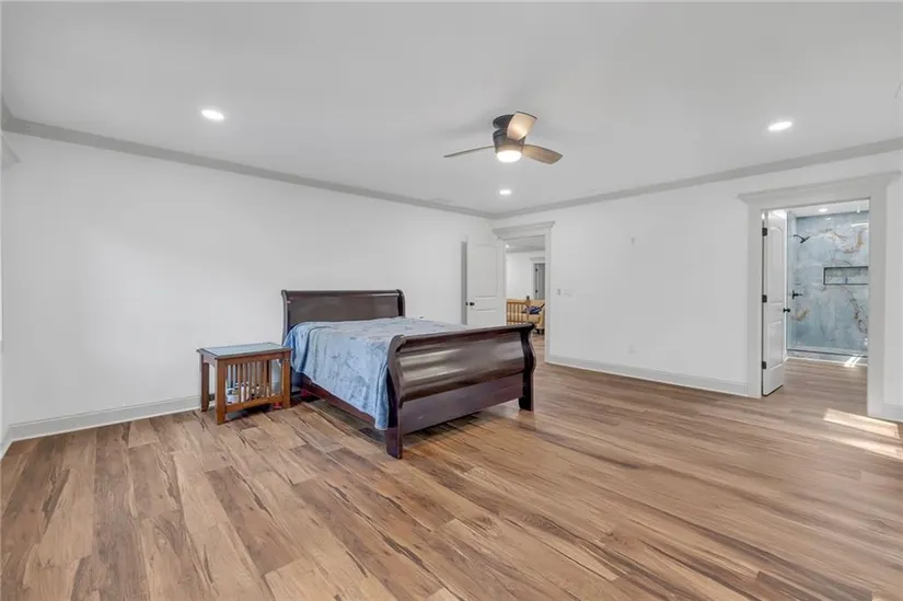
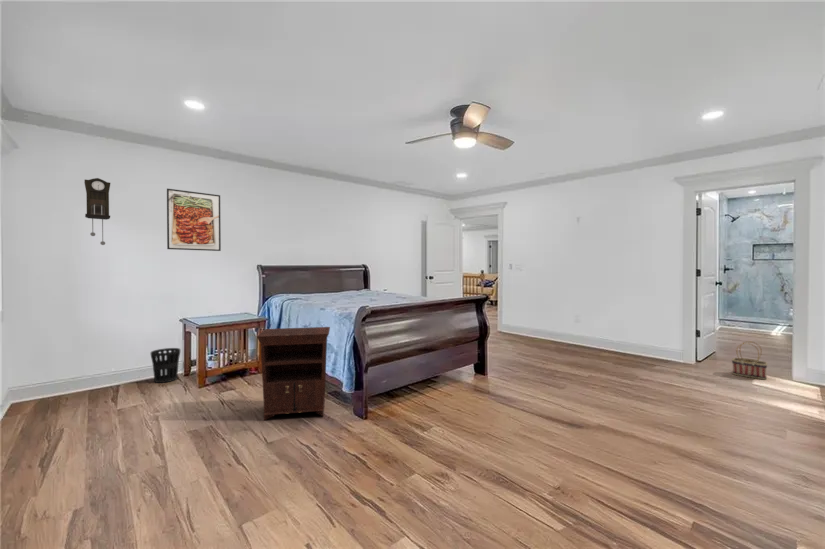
+ nightstand (296, 371)
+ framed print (194, 221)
+ wastebasket (165, 365)
+ pendulum clock (97, 212)
+ basket (749, 359)
